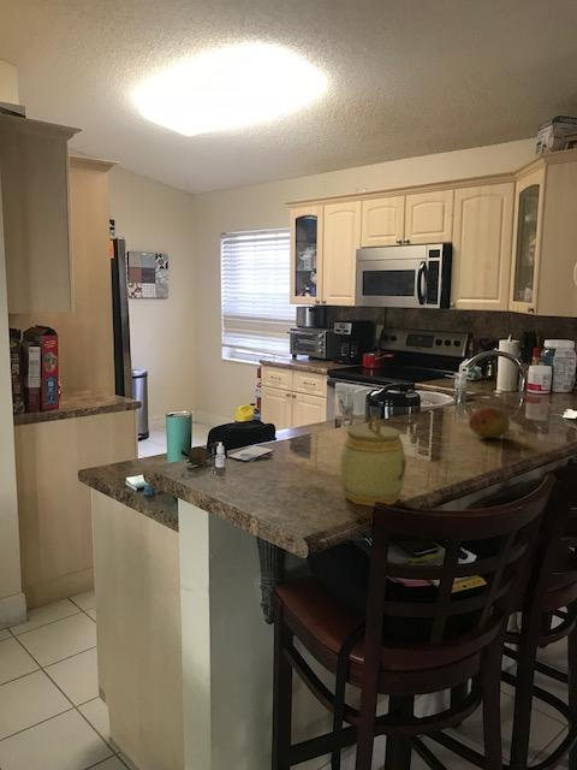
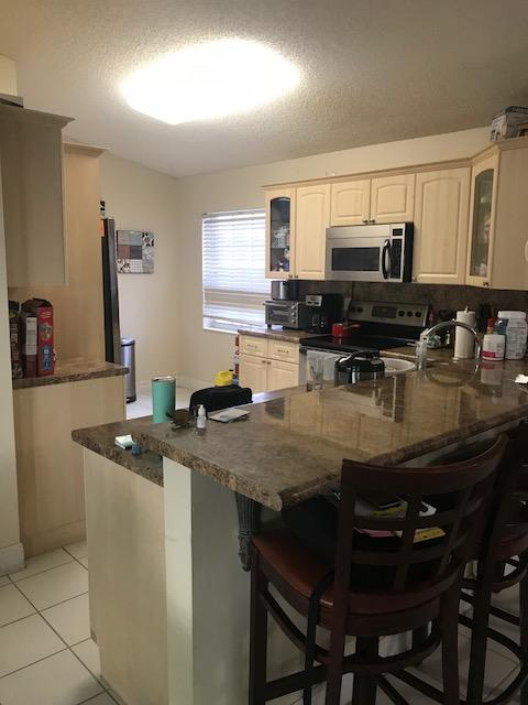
- fruit (489, 421)
- jar (373, 456)
